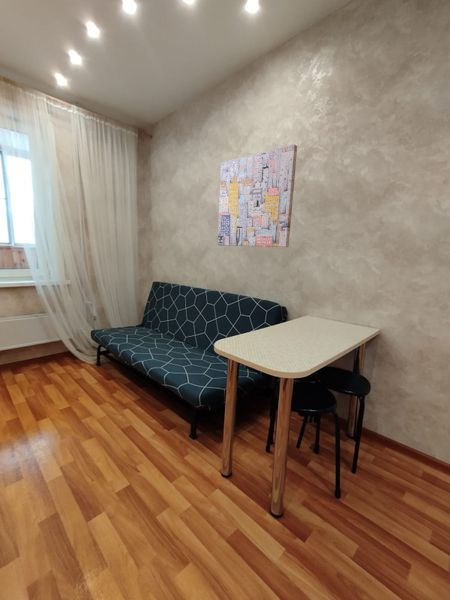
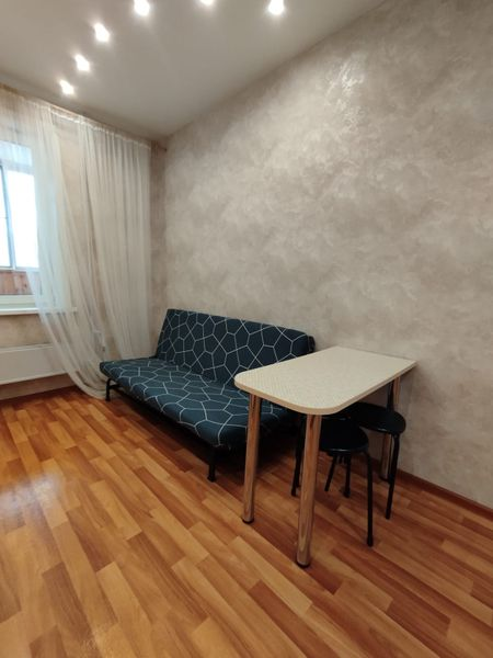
- wall art (252, 201)
